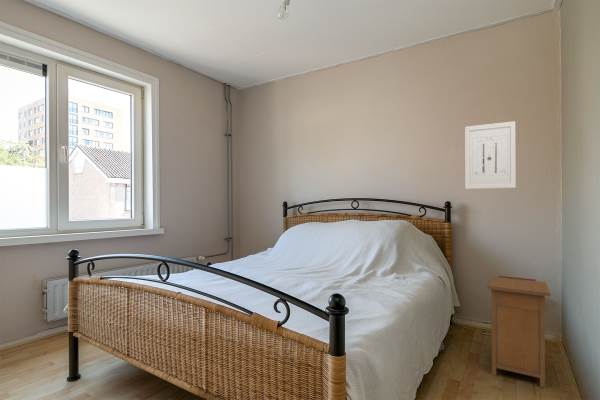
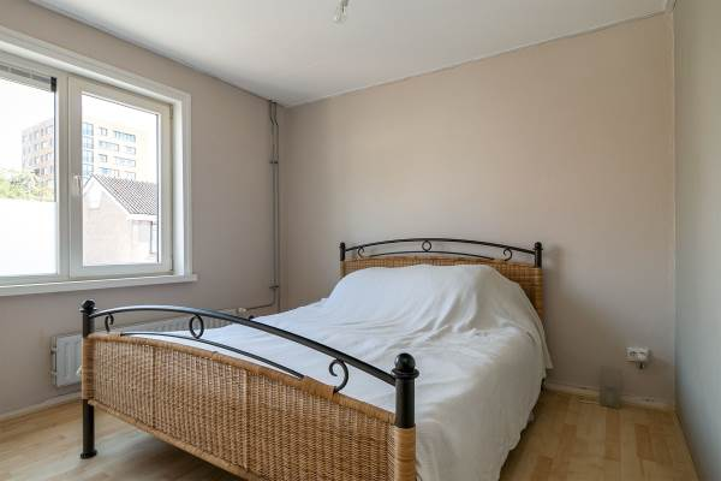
- nightstand (517, 324)
- wall art (489, 156)
